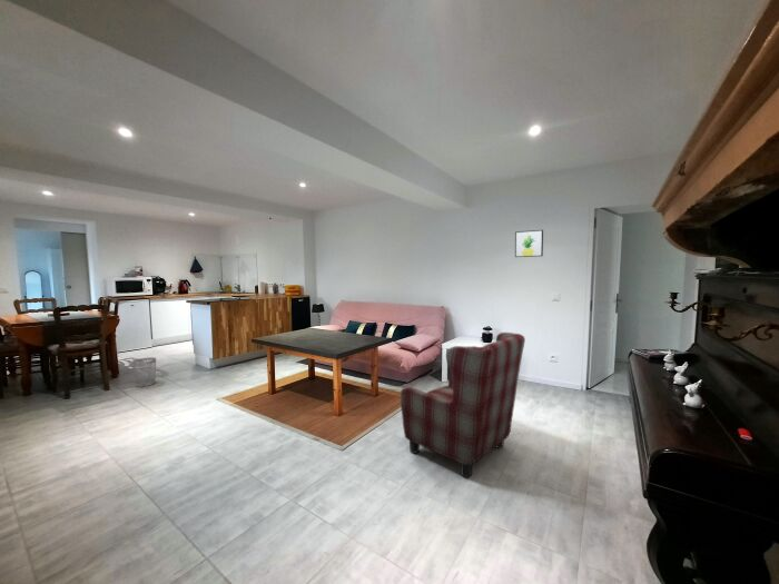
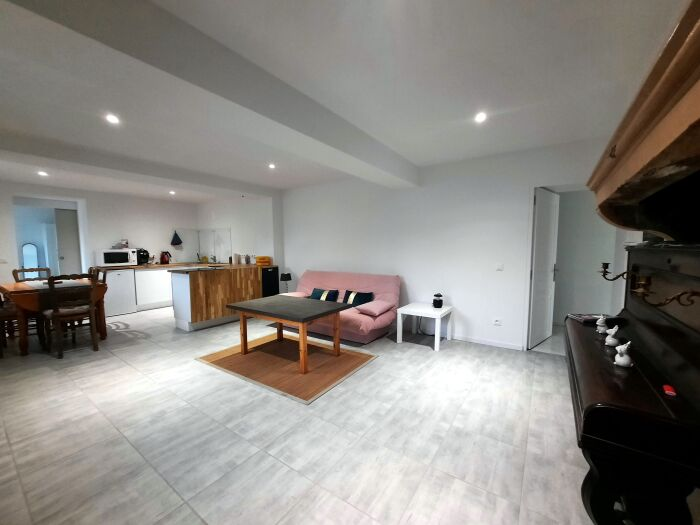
- wastebasket (145, 372)
- armchair (462, 393)
- wall art (529, 244)
